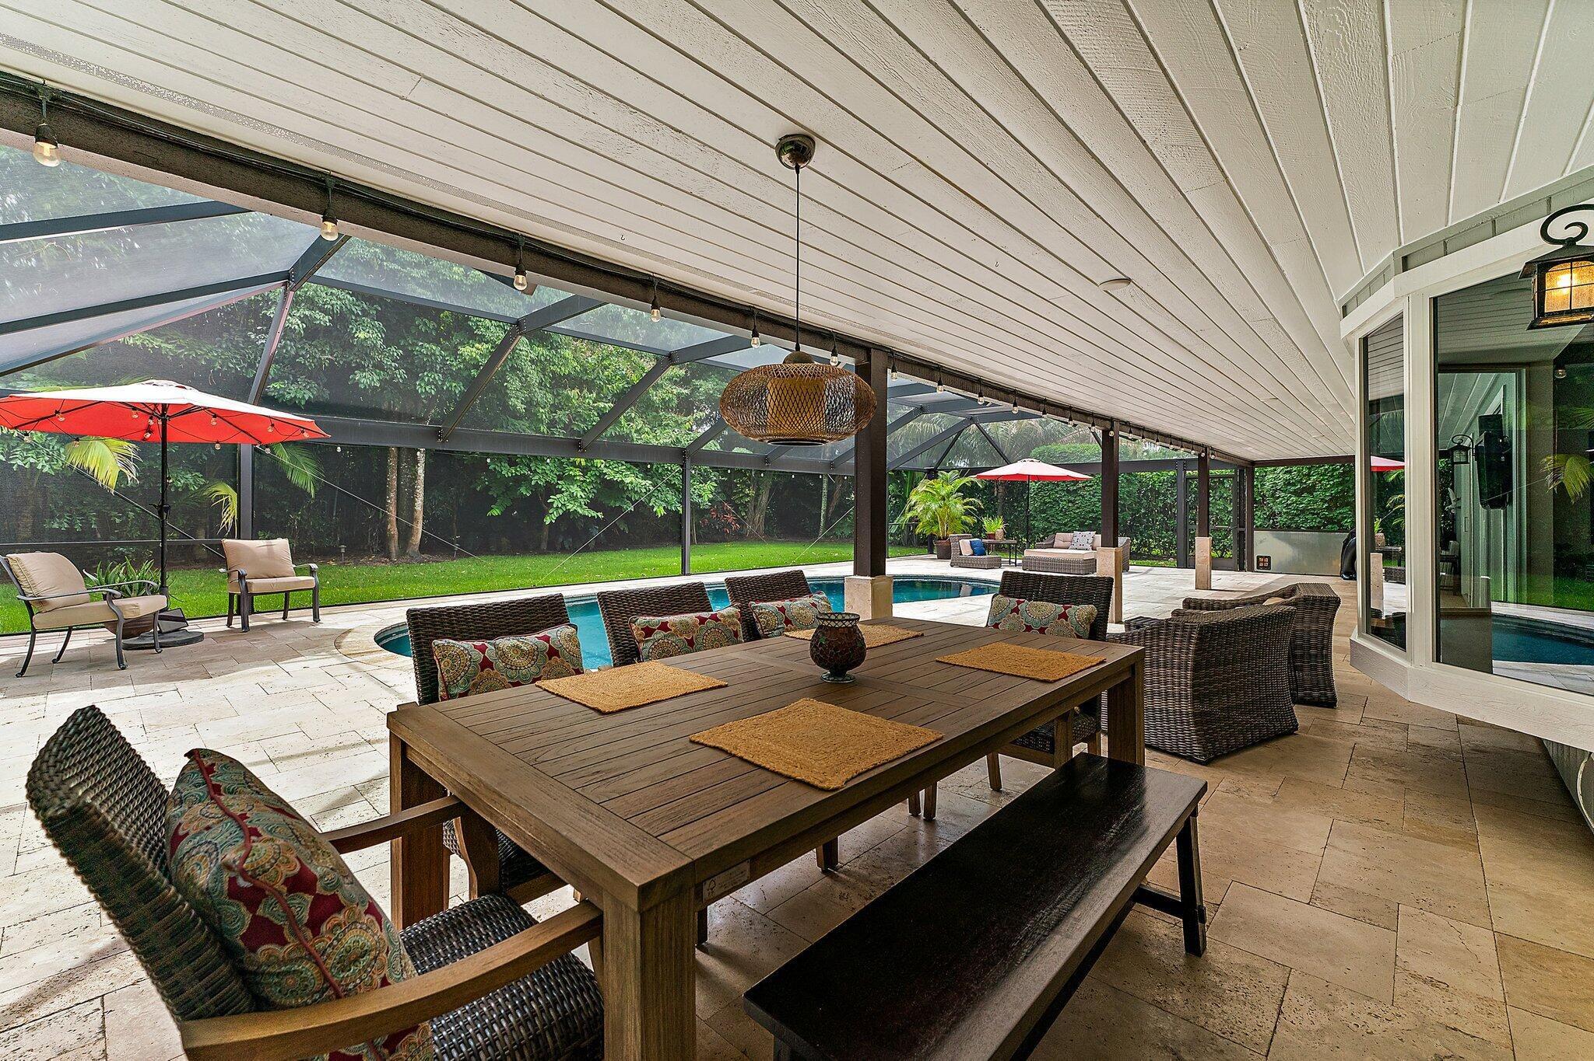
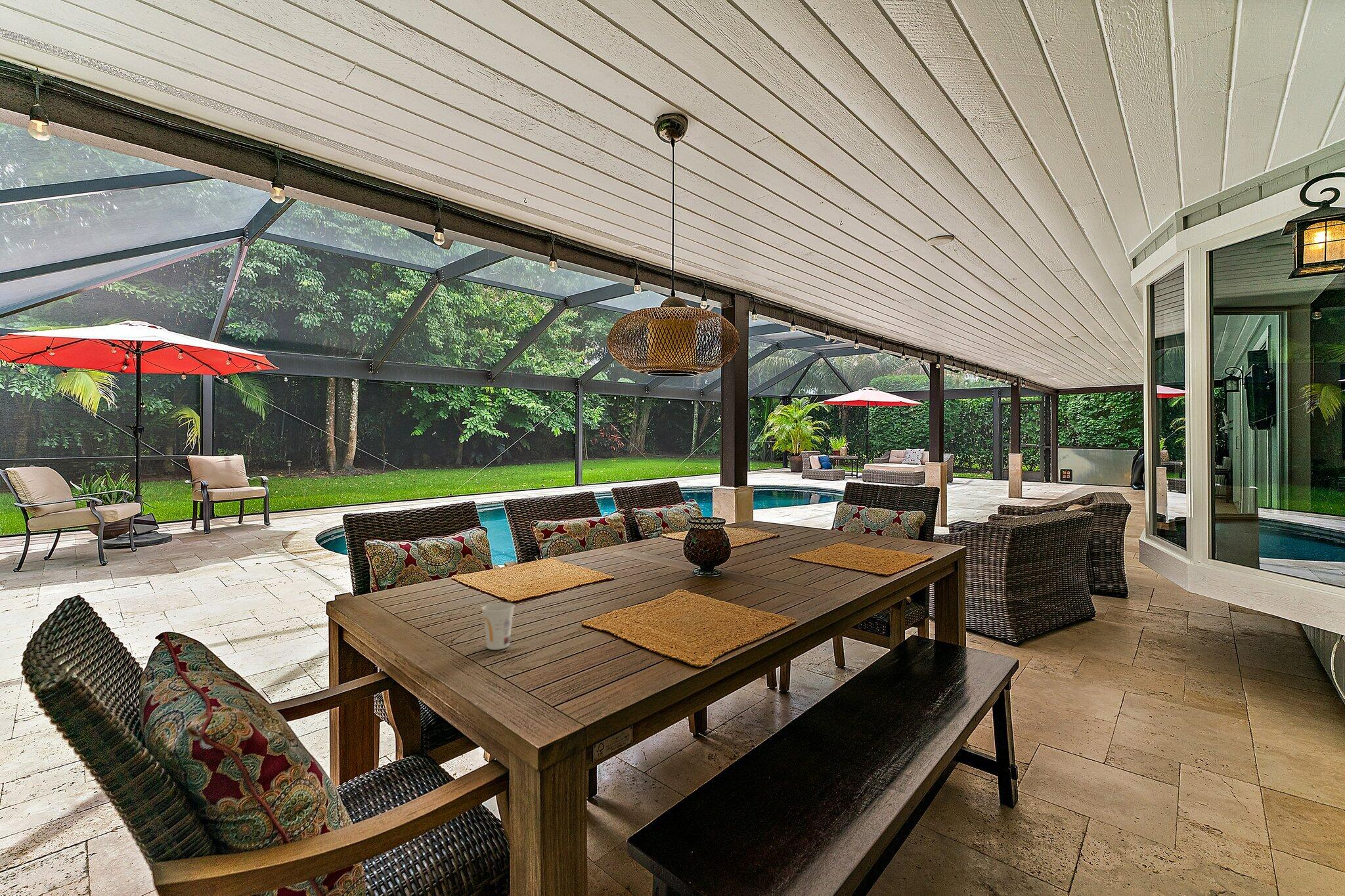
+ cup (498, 626)
